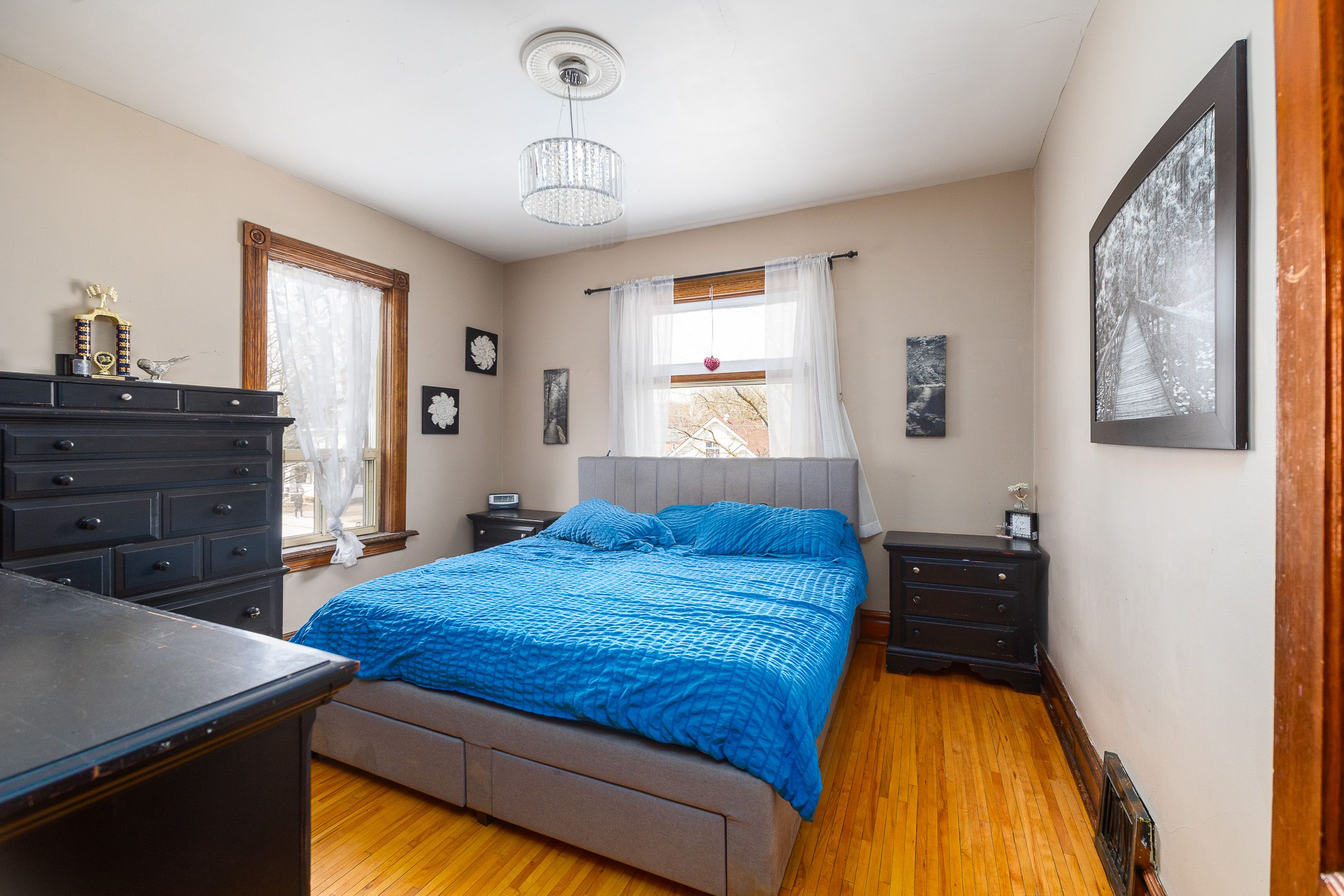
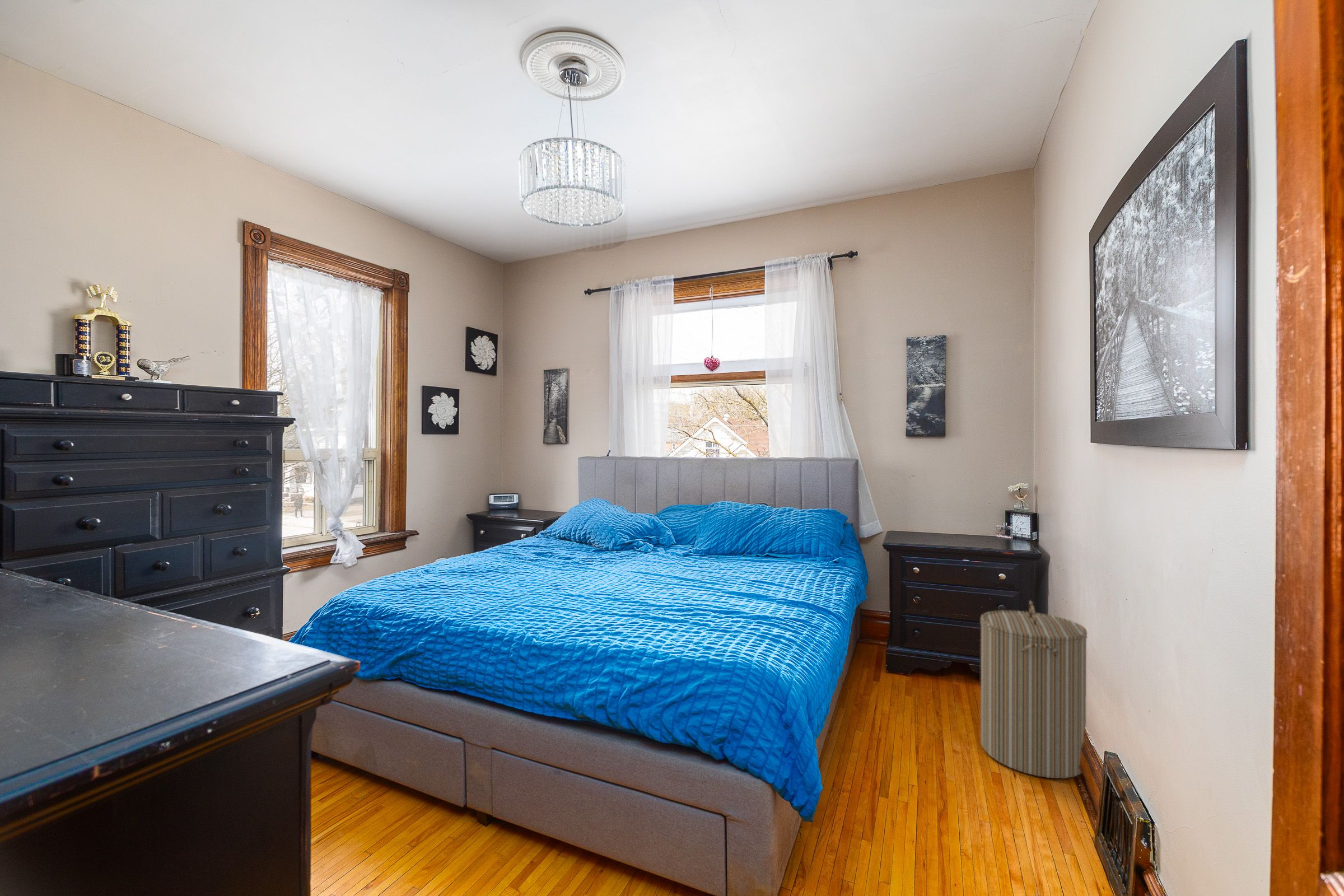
+ laundry hamper (1031, 678)
